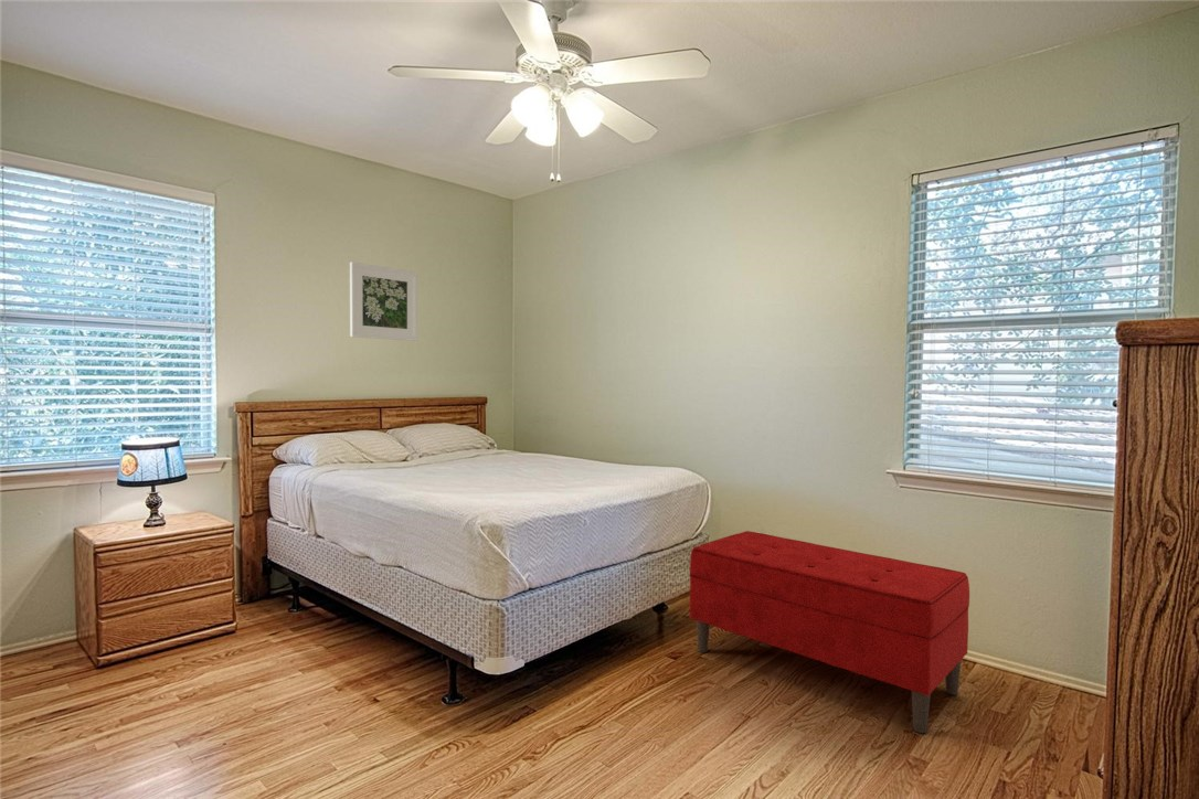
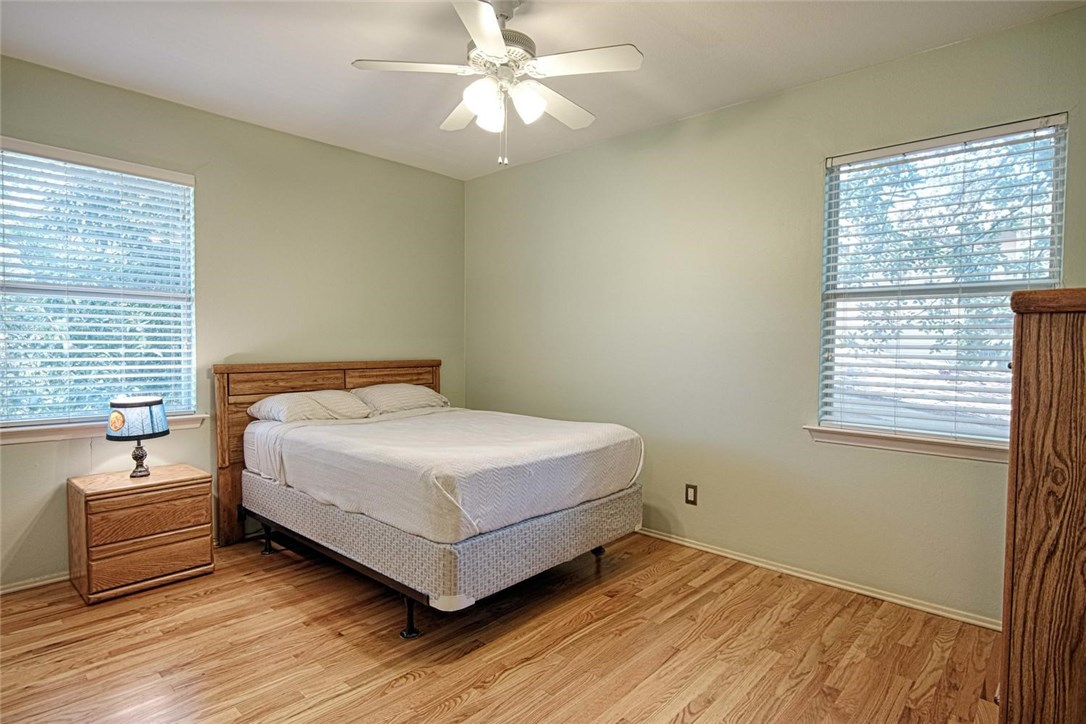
- bench (819, 615)
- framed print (384, 302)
